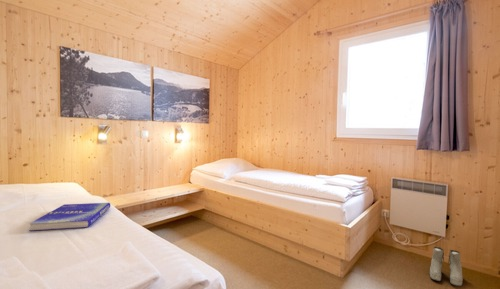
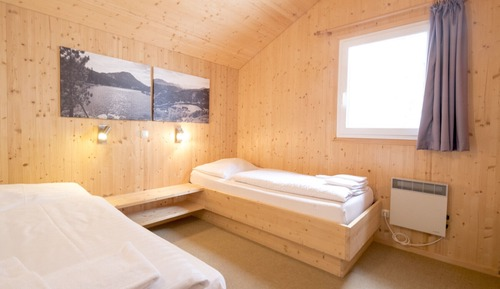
- boots (448, 262)
- book (75, 214)
